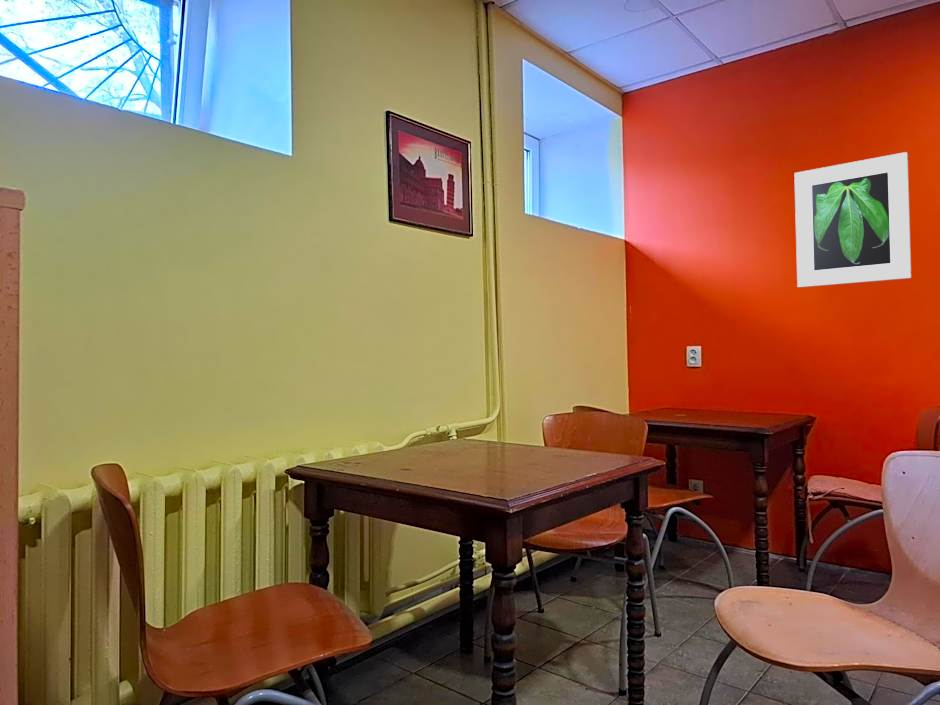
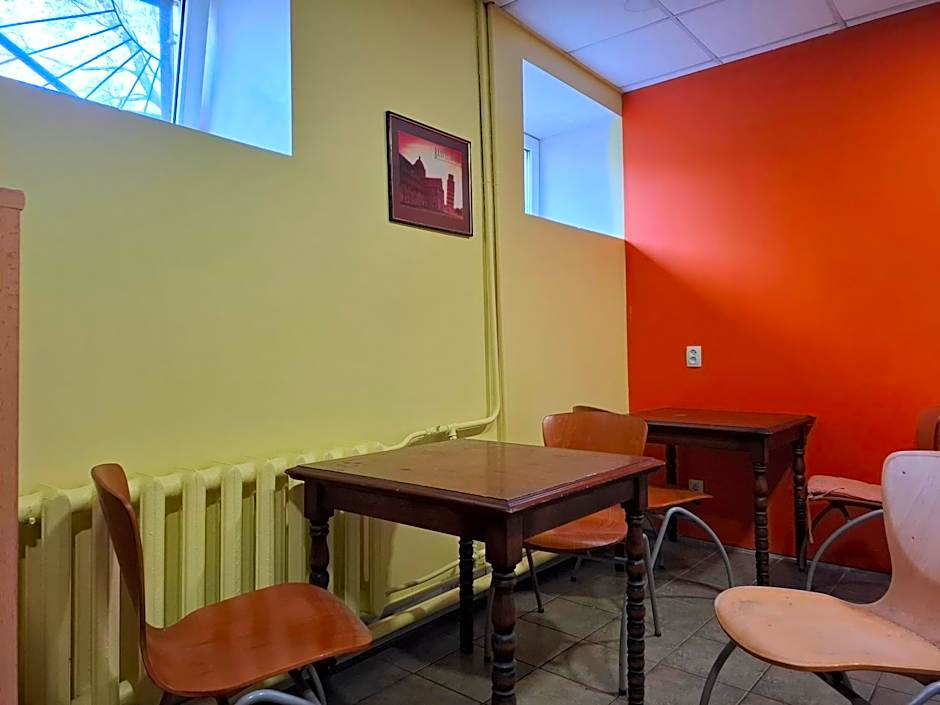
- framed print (850, 223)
